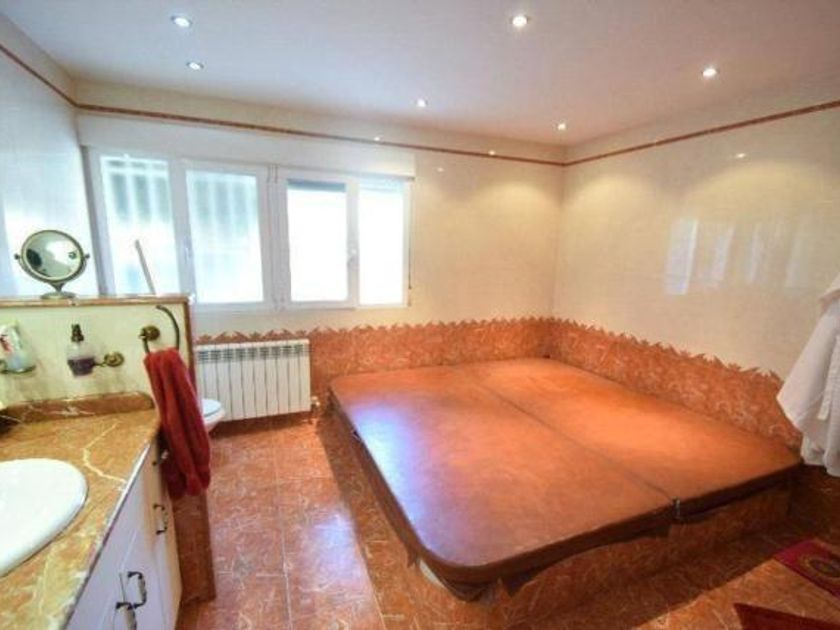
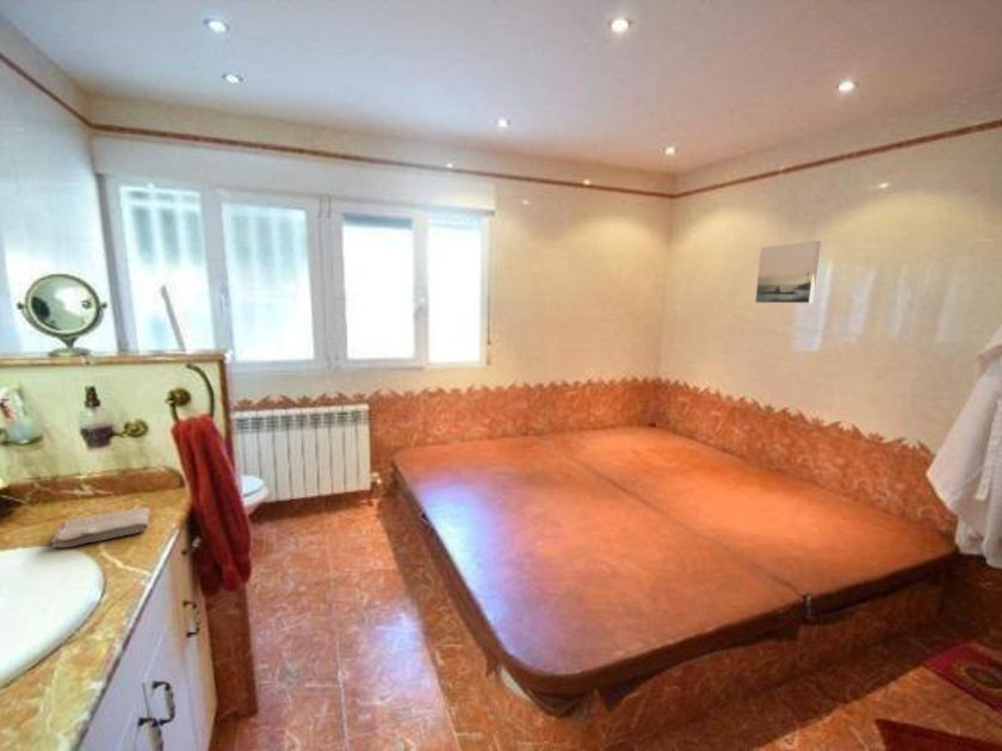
+ washcloth (104, 525)
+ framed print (785, 274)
